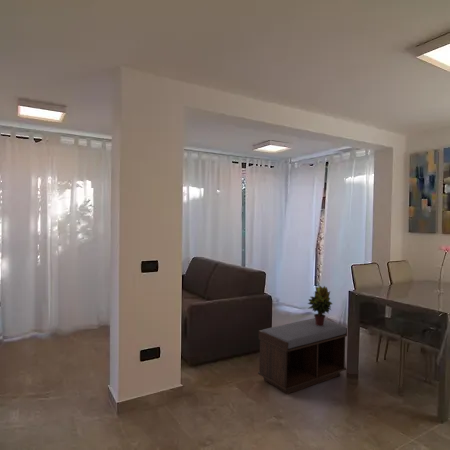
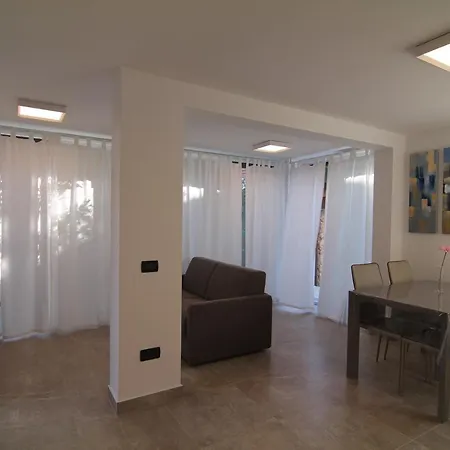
- bench (303, 352)
- potted plant (320, 305)
